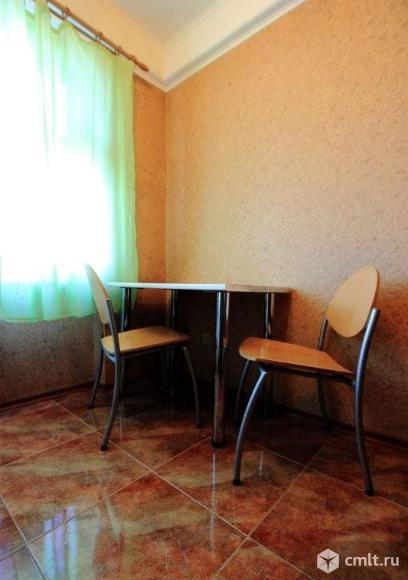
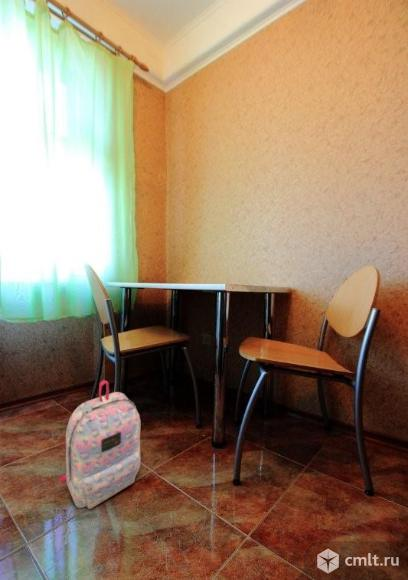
+ backpack (104, 433)
